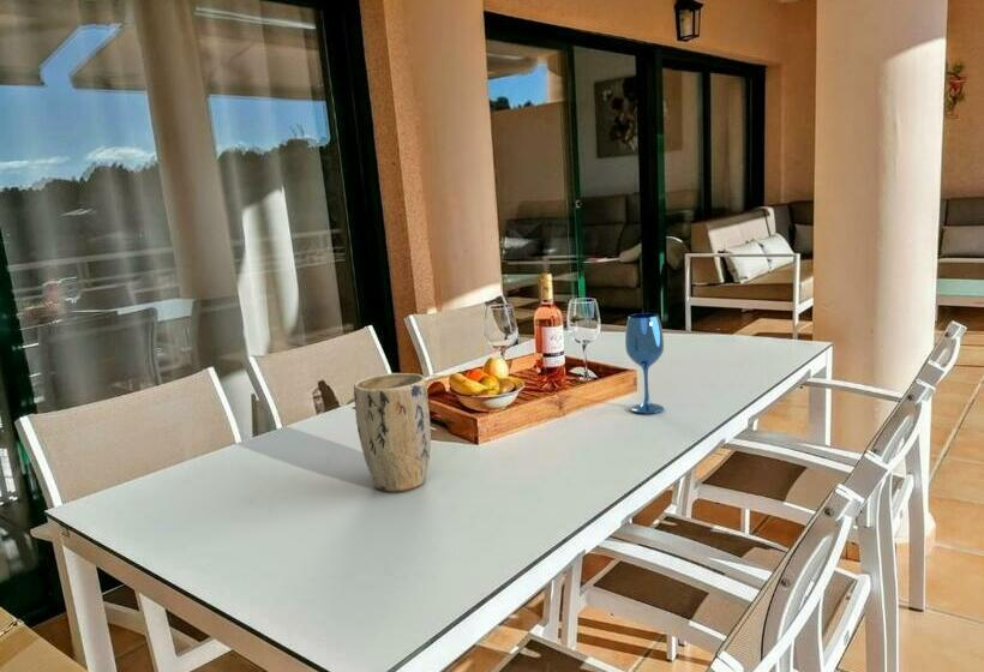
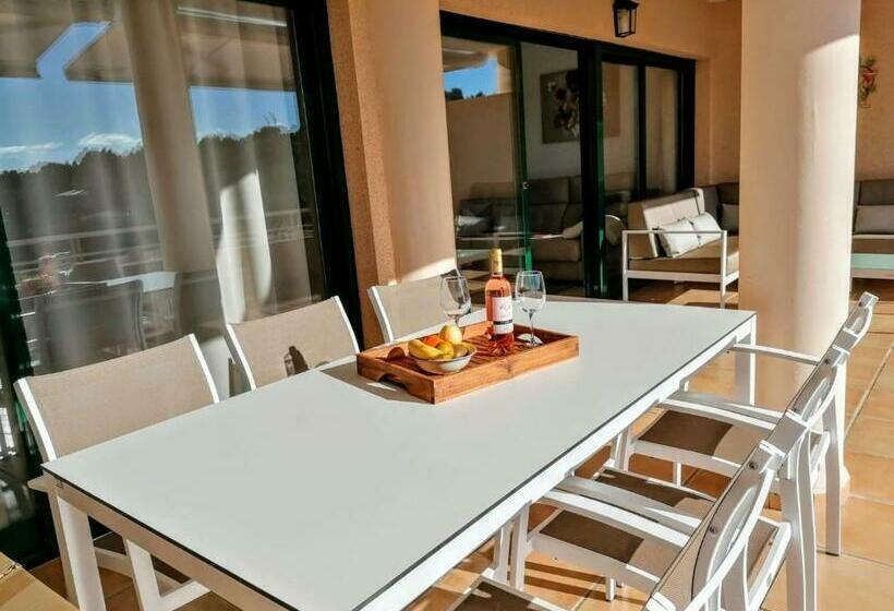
- wineglass (644, 362)
- plant pot (394, 432)
